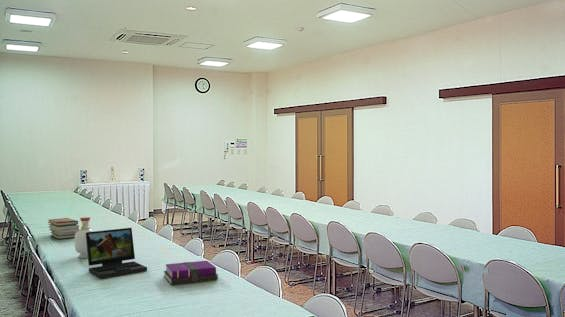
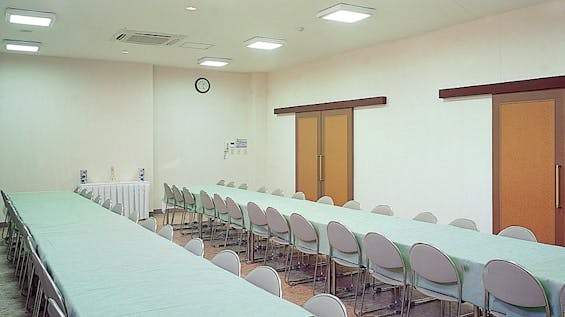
- laptop (116, 250)
- hardback book (190, 271)
- bottle (85, 237)
- book stack (63, 228)
